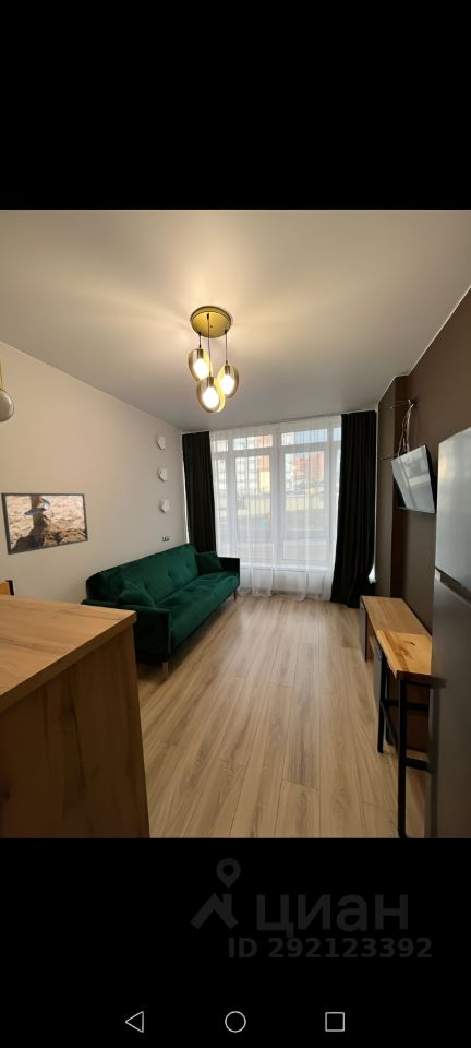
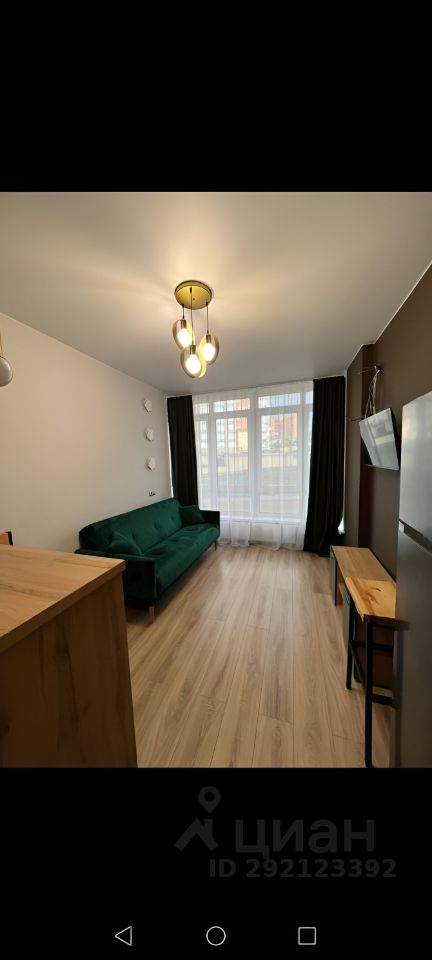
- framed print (50, 520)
